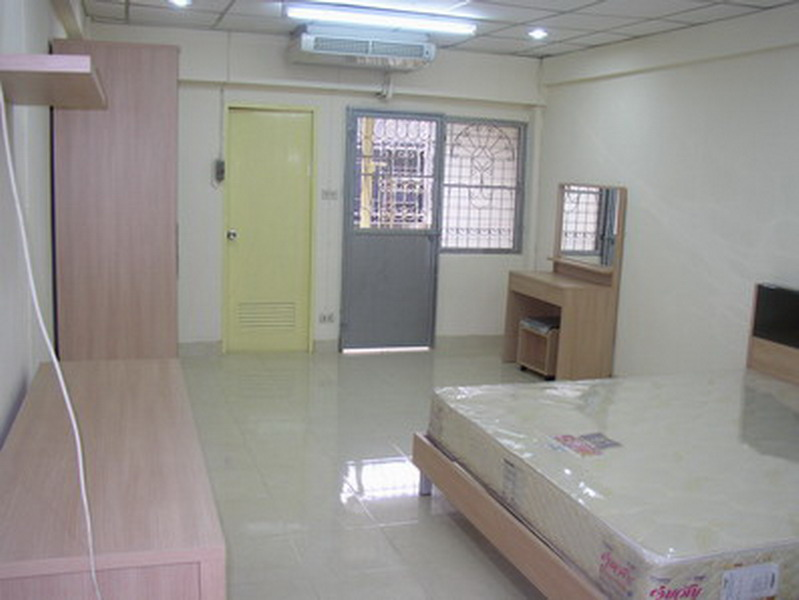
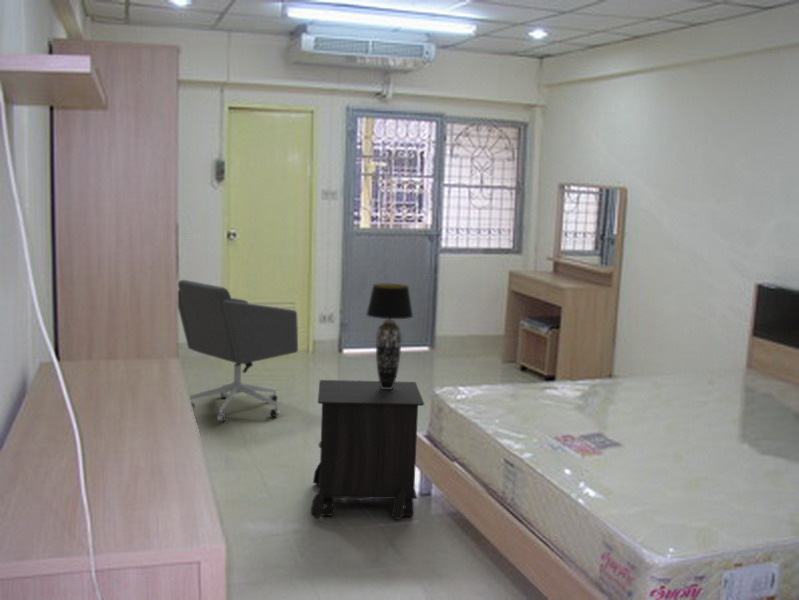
+ office chair (236, 346)
+ nightstand (365, 447)
+ table lamp (388, 336)
